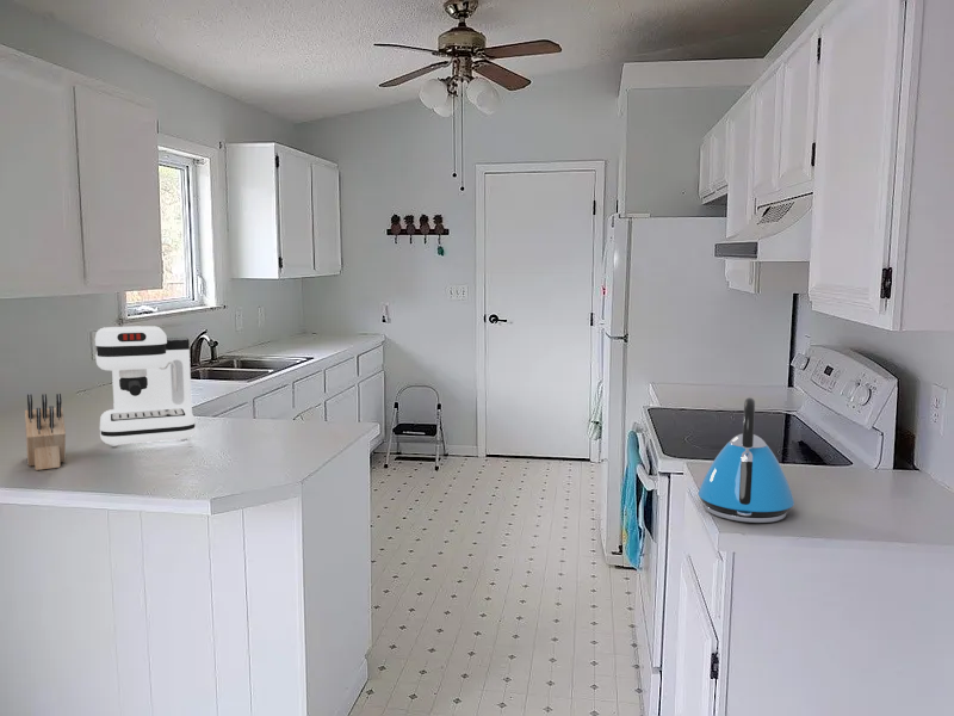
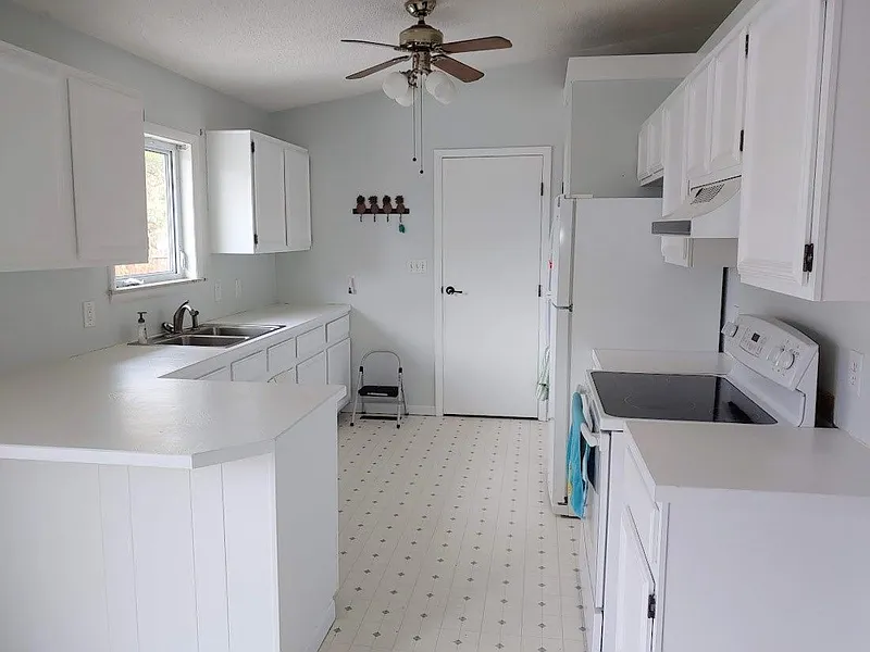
- knife block (44, 426)
- coffee maker (145, 383)
- kettle (747, 455)
